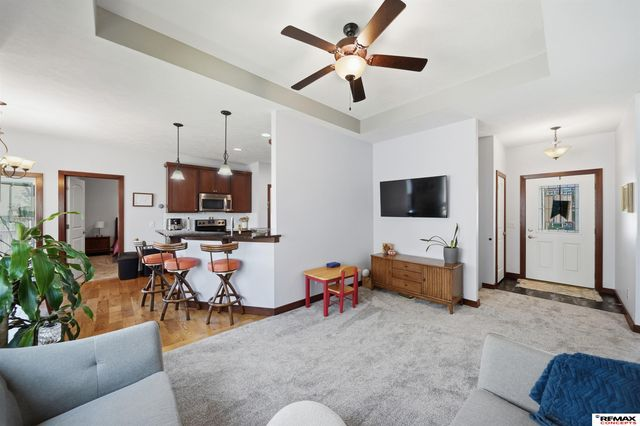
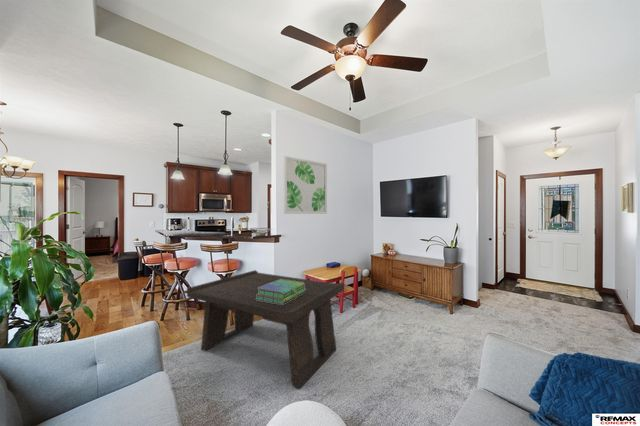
+ stack of books (281, 290)
+ wall art (306, 187)
+ coffee table (268, 317)
